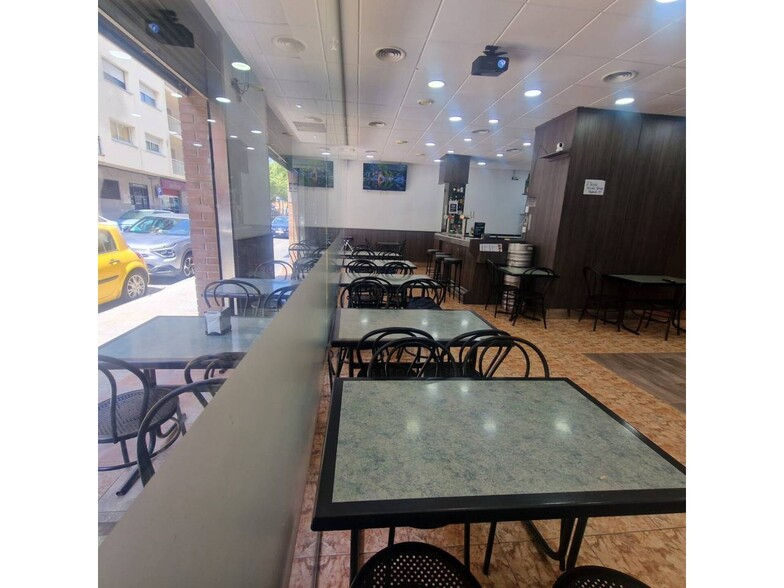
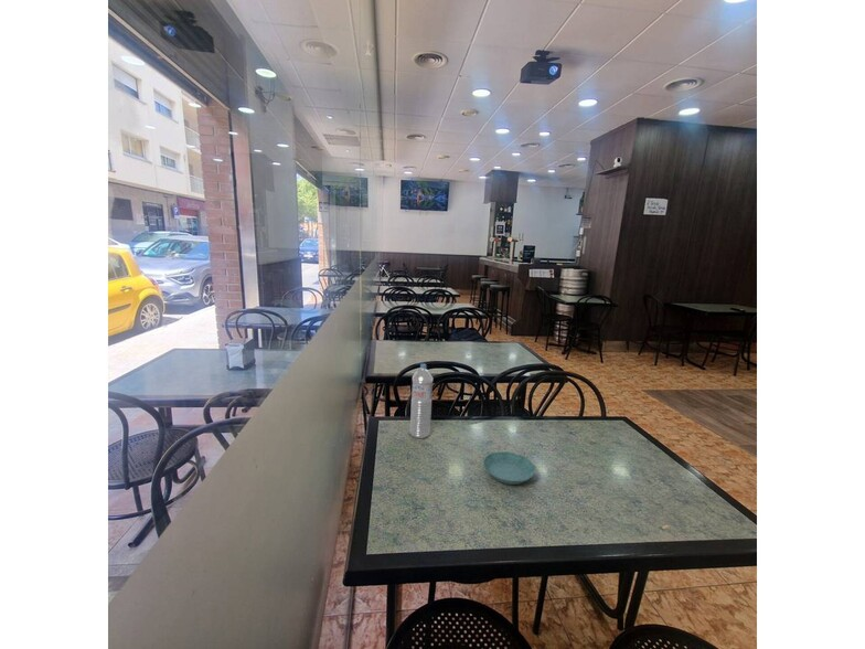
+ water bottle (421, 400)
+ saucer (508, 469)
